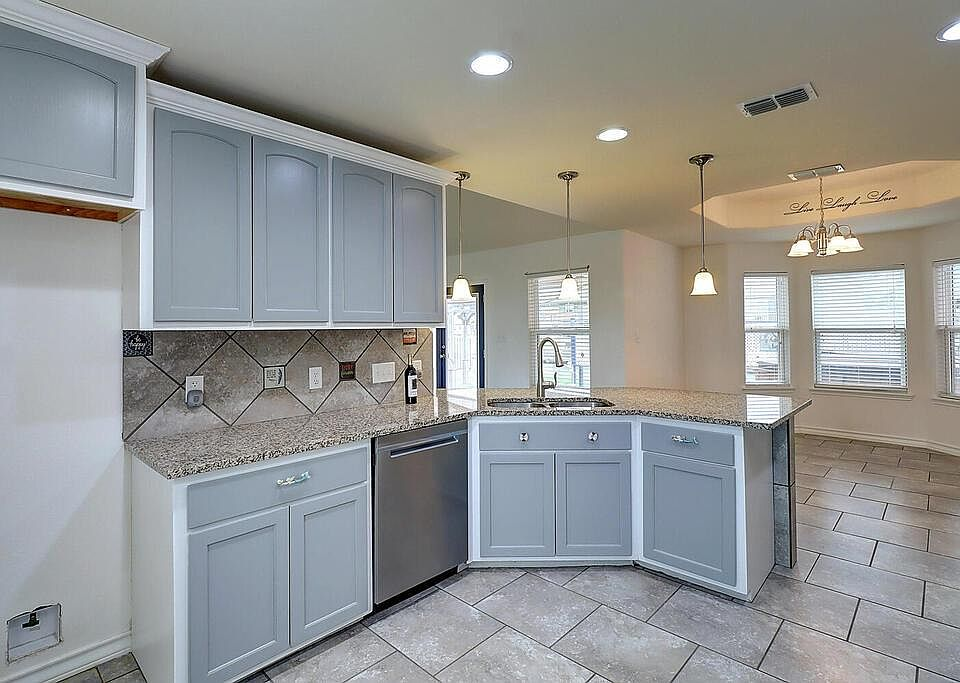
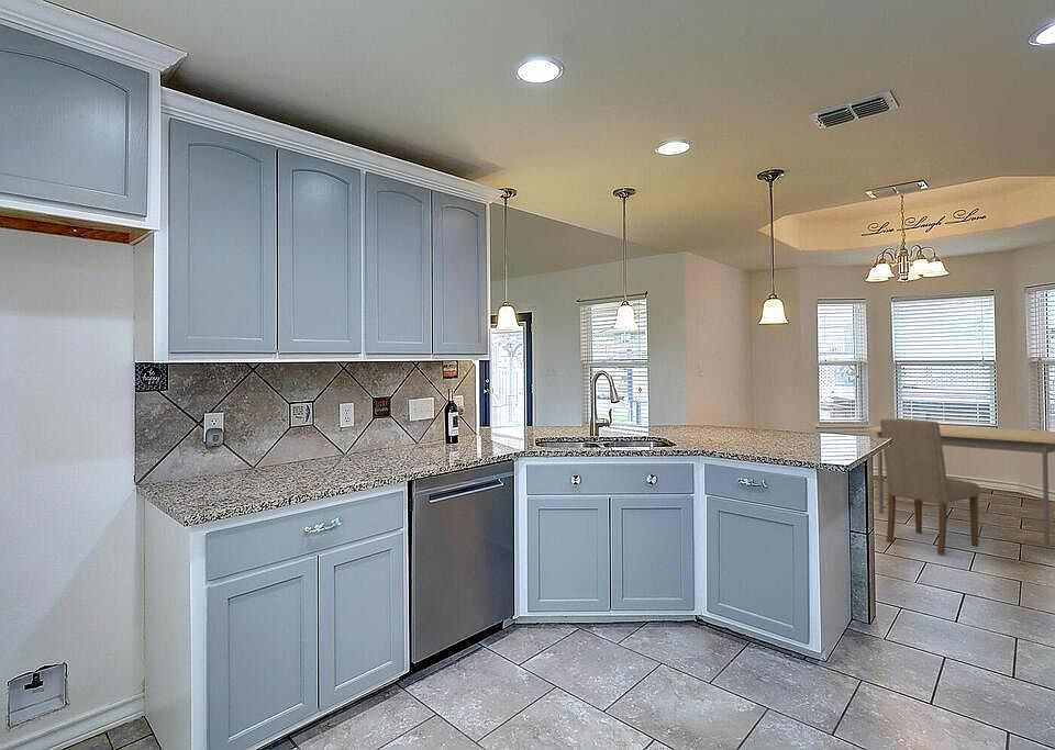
+ dining chair (928, 480)
+ dining table (971, 447)
